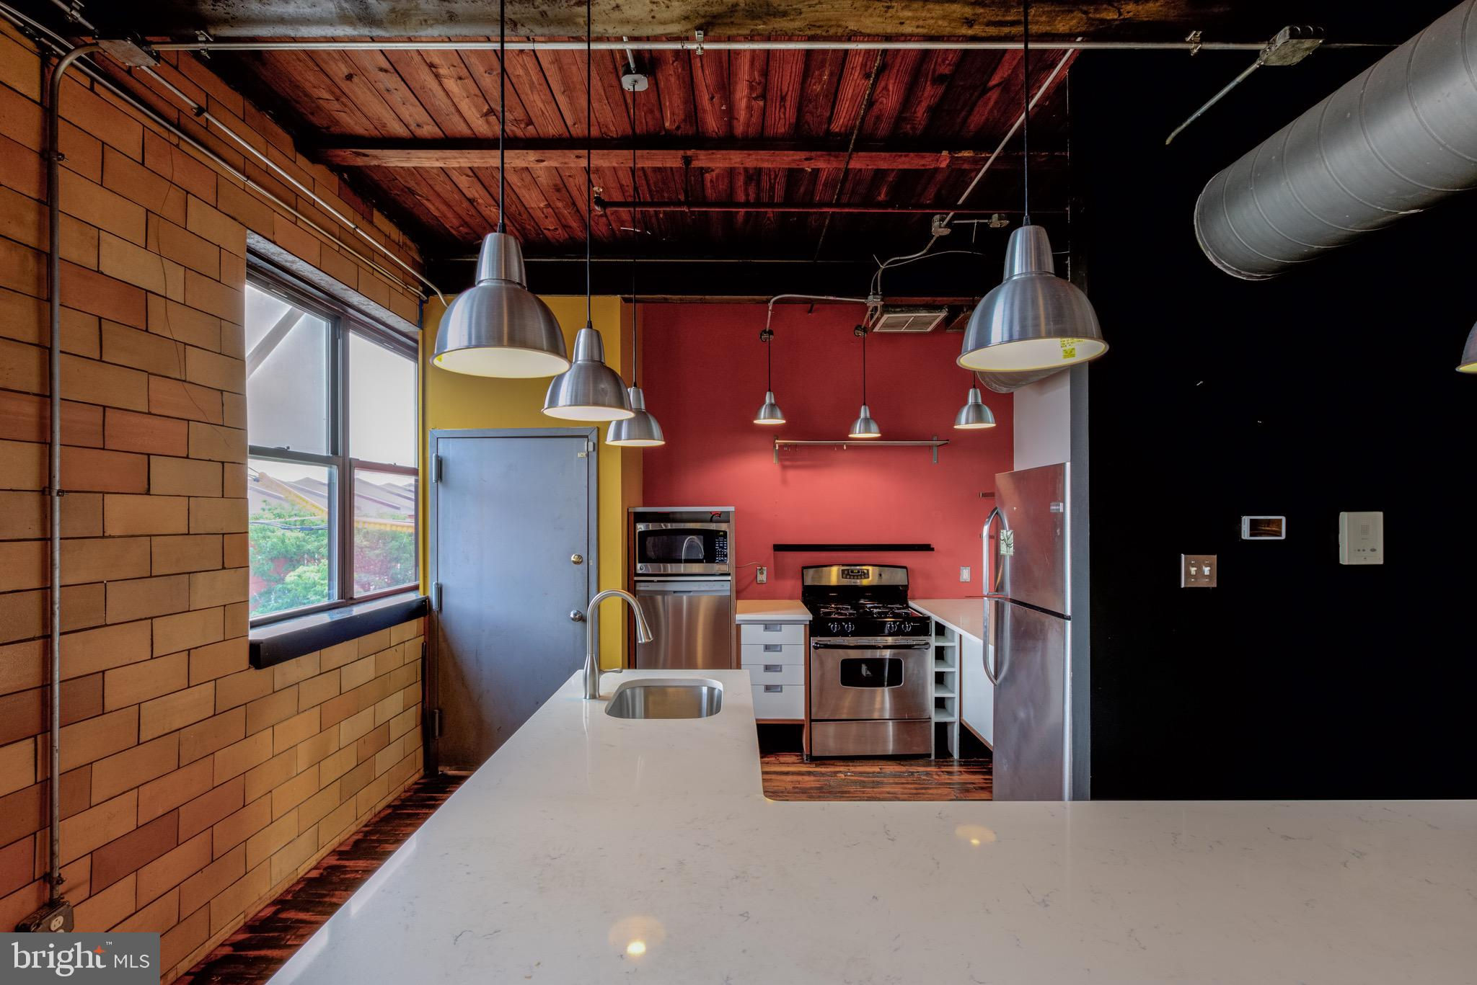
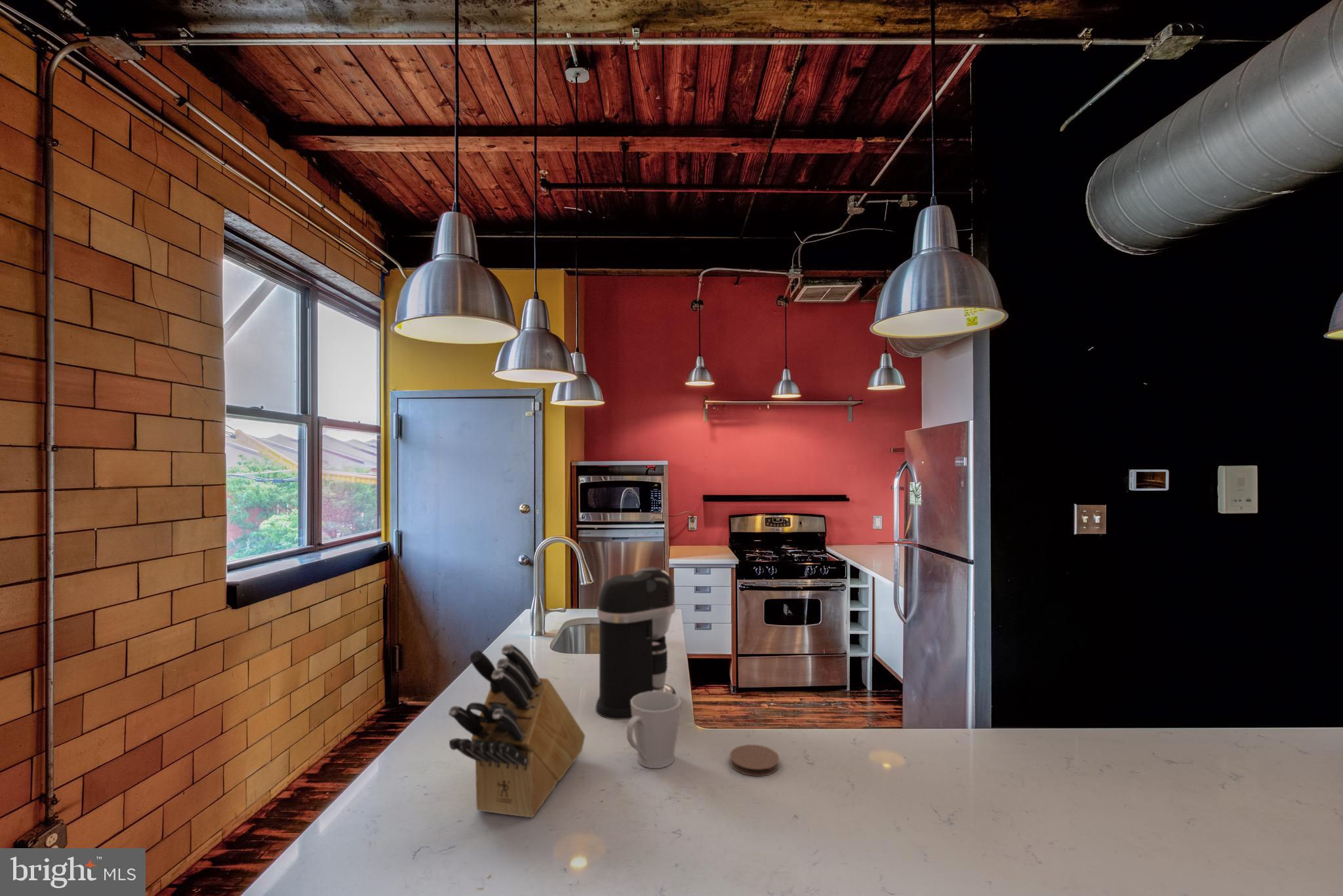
+ coffee maker (637, 636)
+ knife block (525, 708)
+ mug (651, 732)
+ coaster (754, 760)
